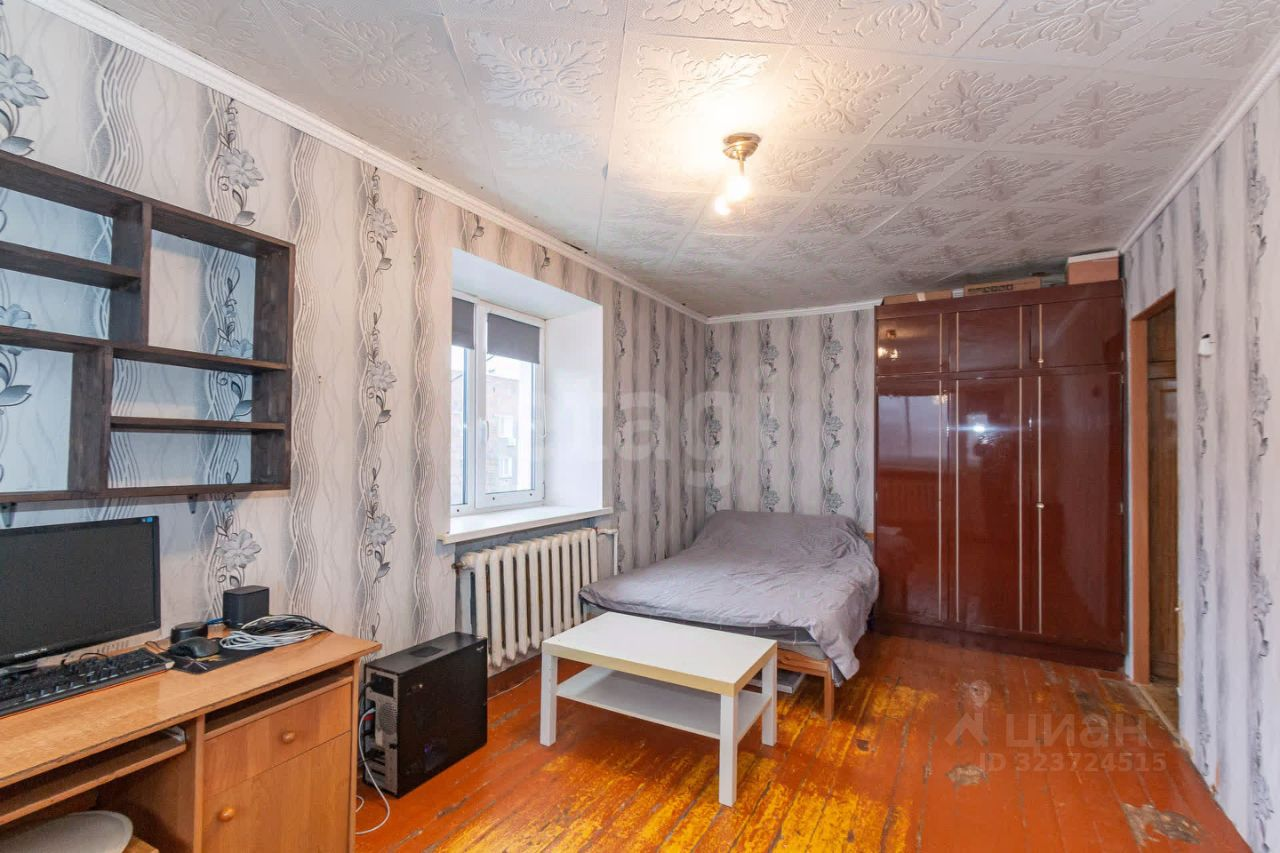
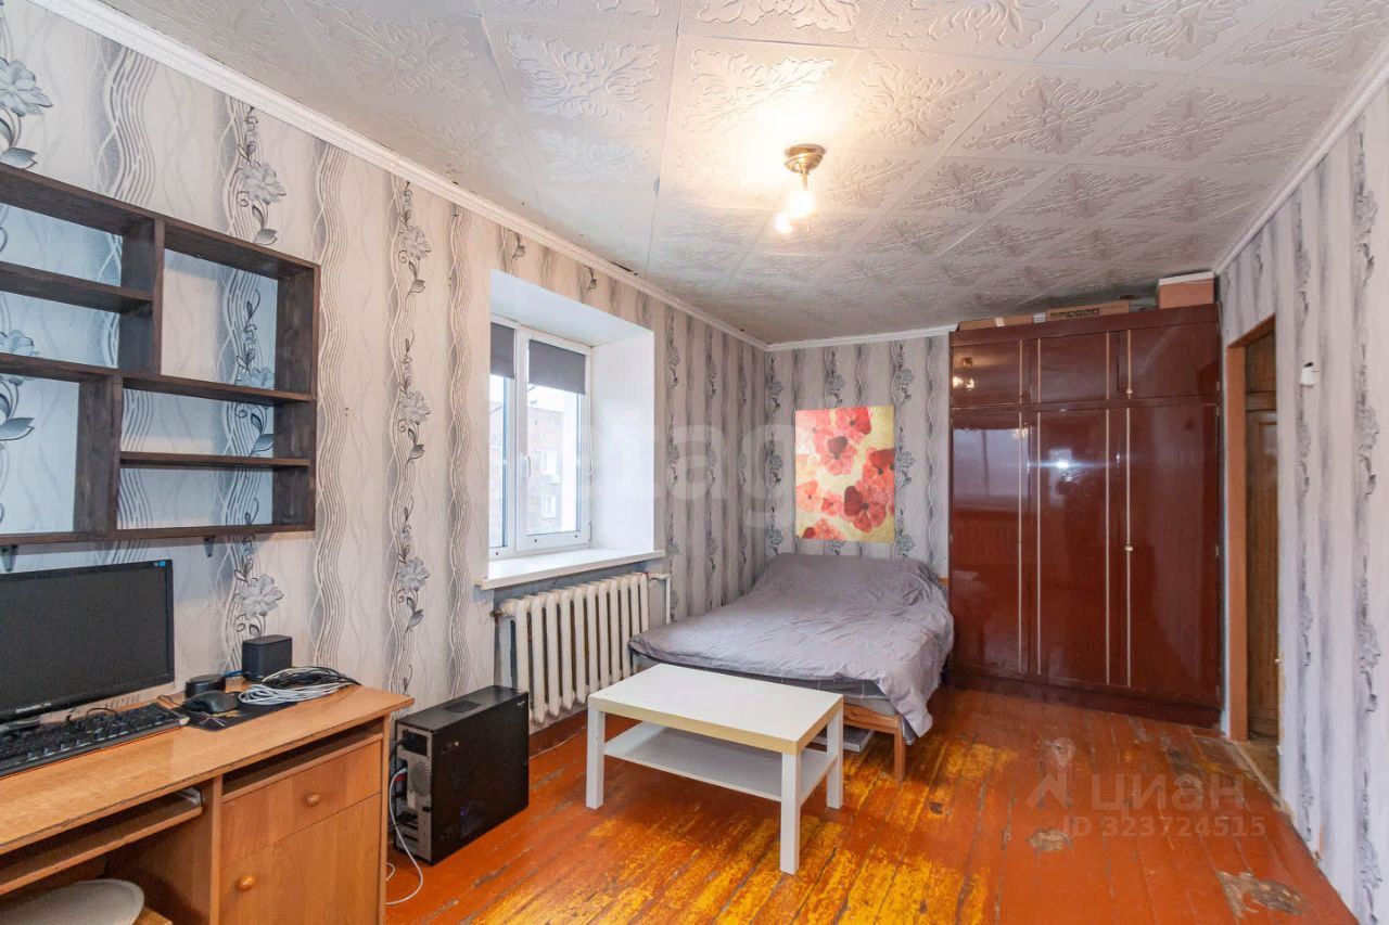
+ wall art (843, 474)
